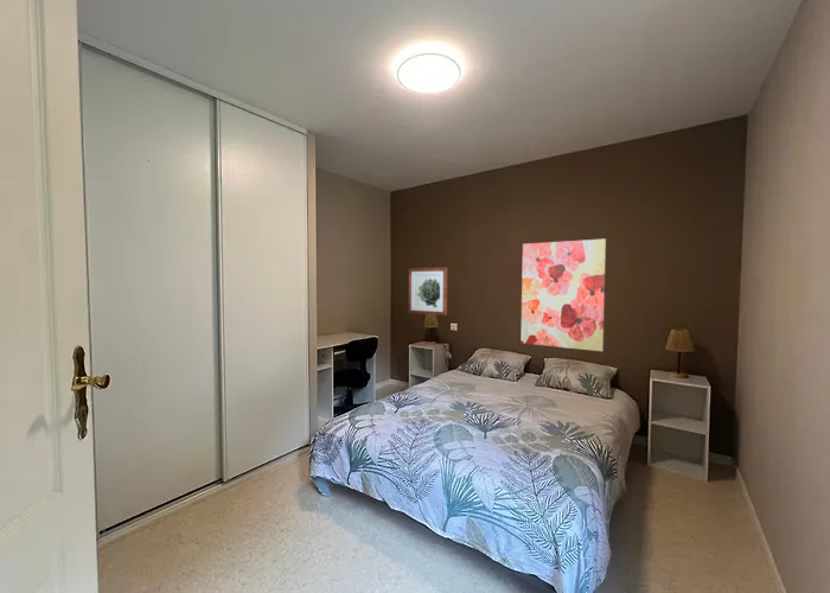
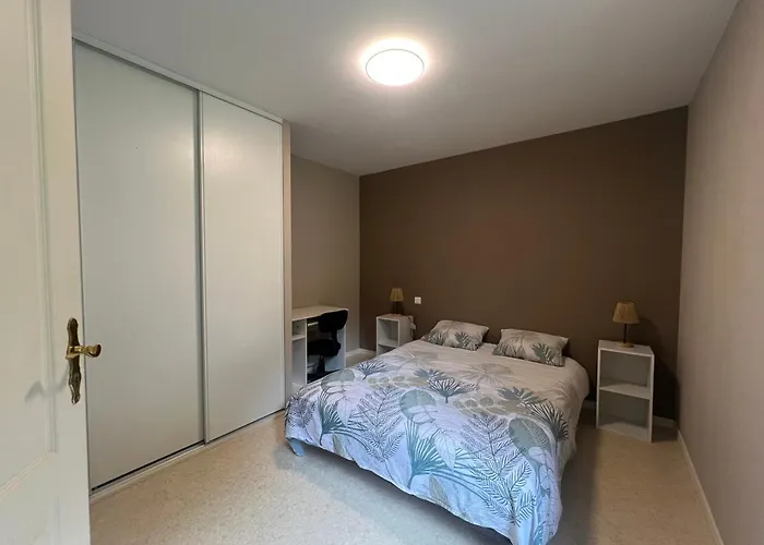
- wall art (560, 294)
- wall art (427, 291)
